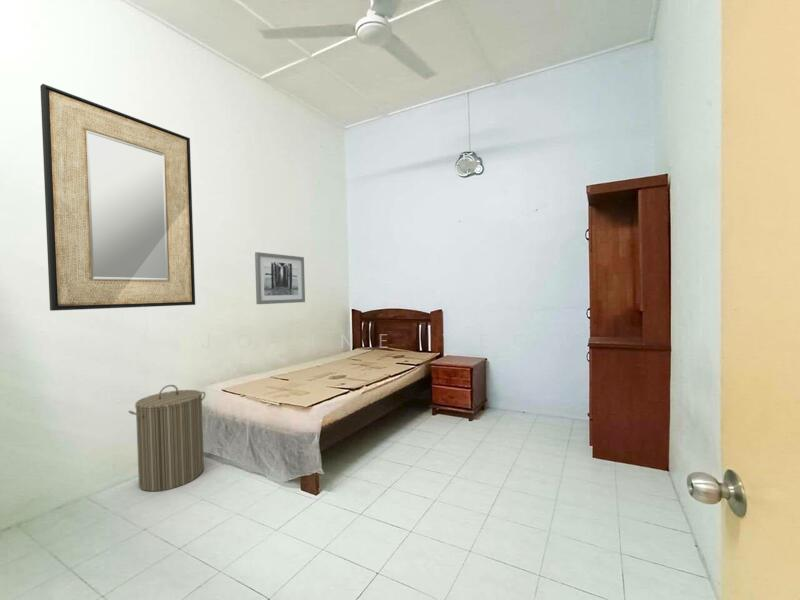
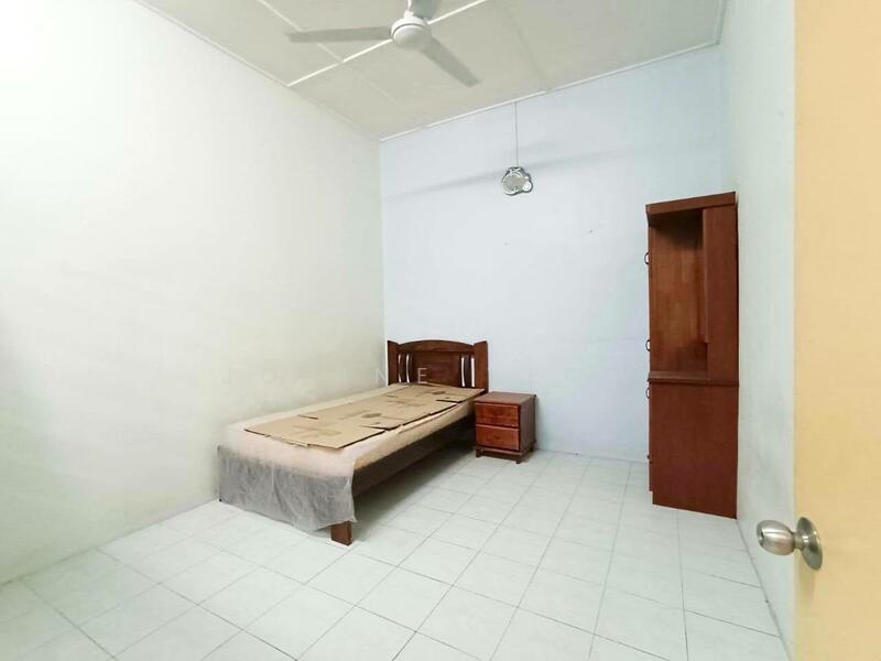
- laundry hamper (171, 430)
- home mirror (129, 212)
- wall art (281, 279)
